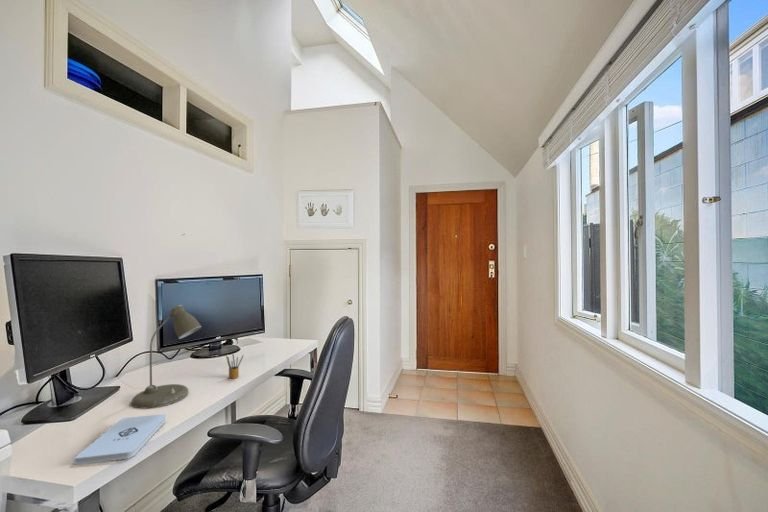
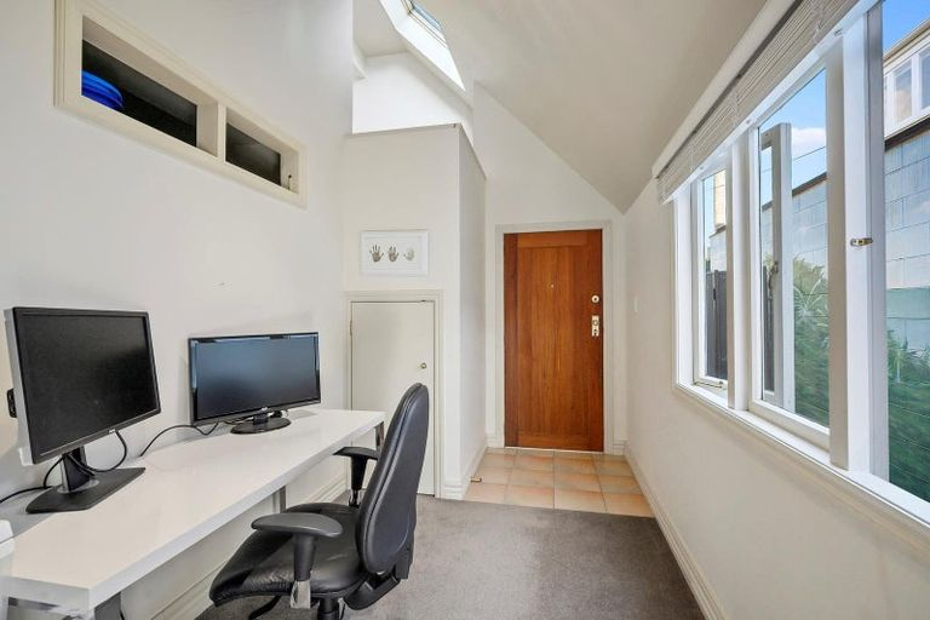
- pencil box (234, 365)
- notepad (126, 436)
- desk lamp (178, 338)
